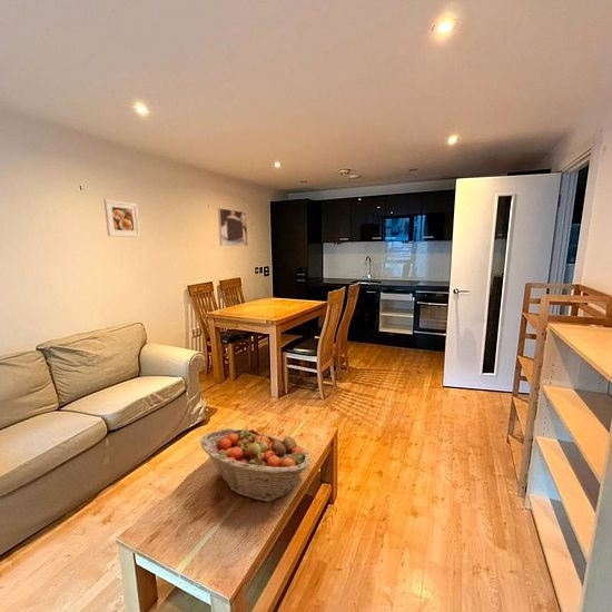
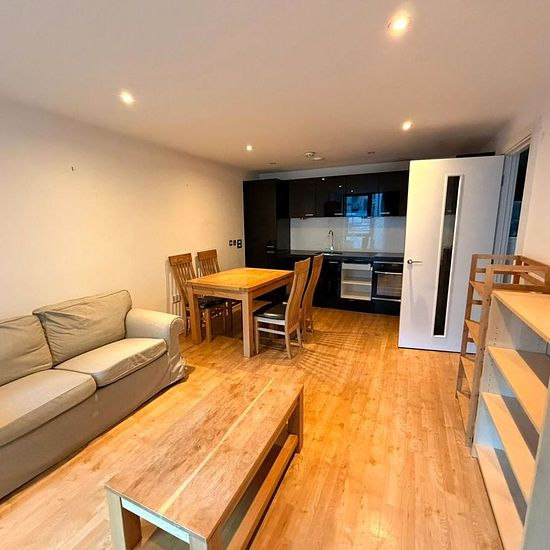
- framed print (234, 228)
- fruit basket (255, 456)
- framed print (122, 219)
